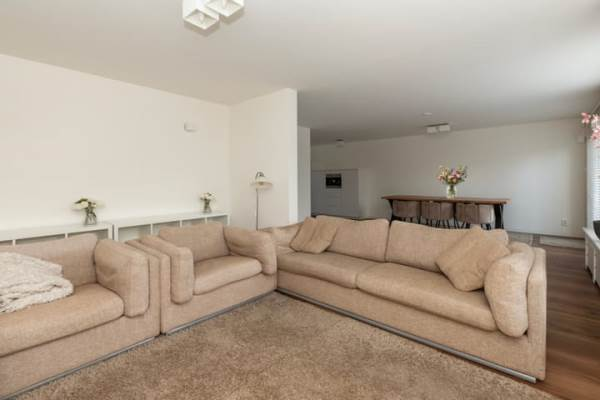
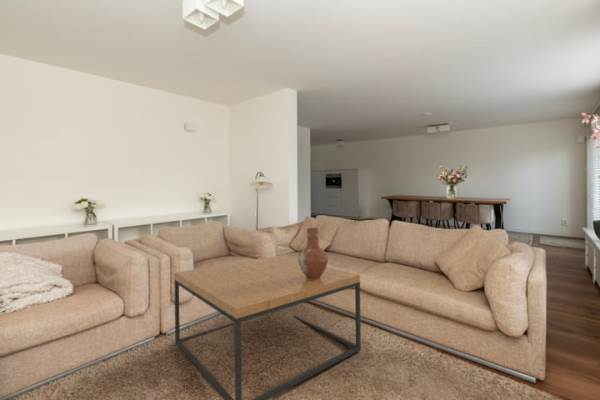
+ coffee table (265, 310)
+ vase (313, 253)
